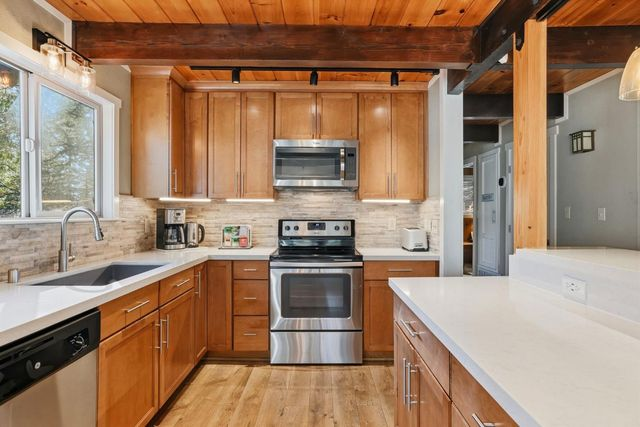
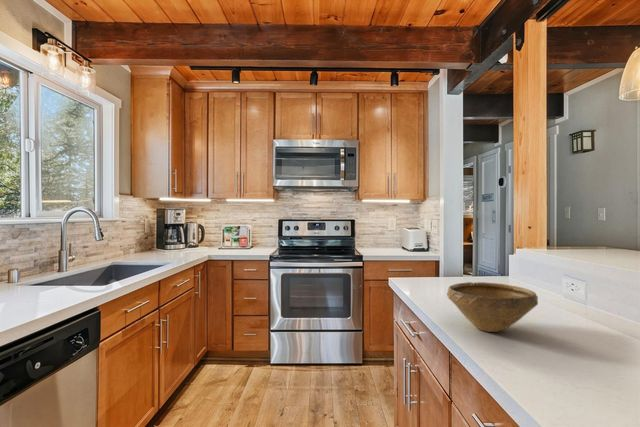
+ bowl (490, 308)
